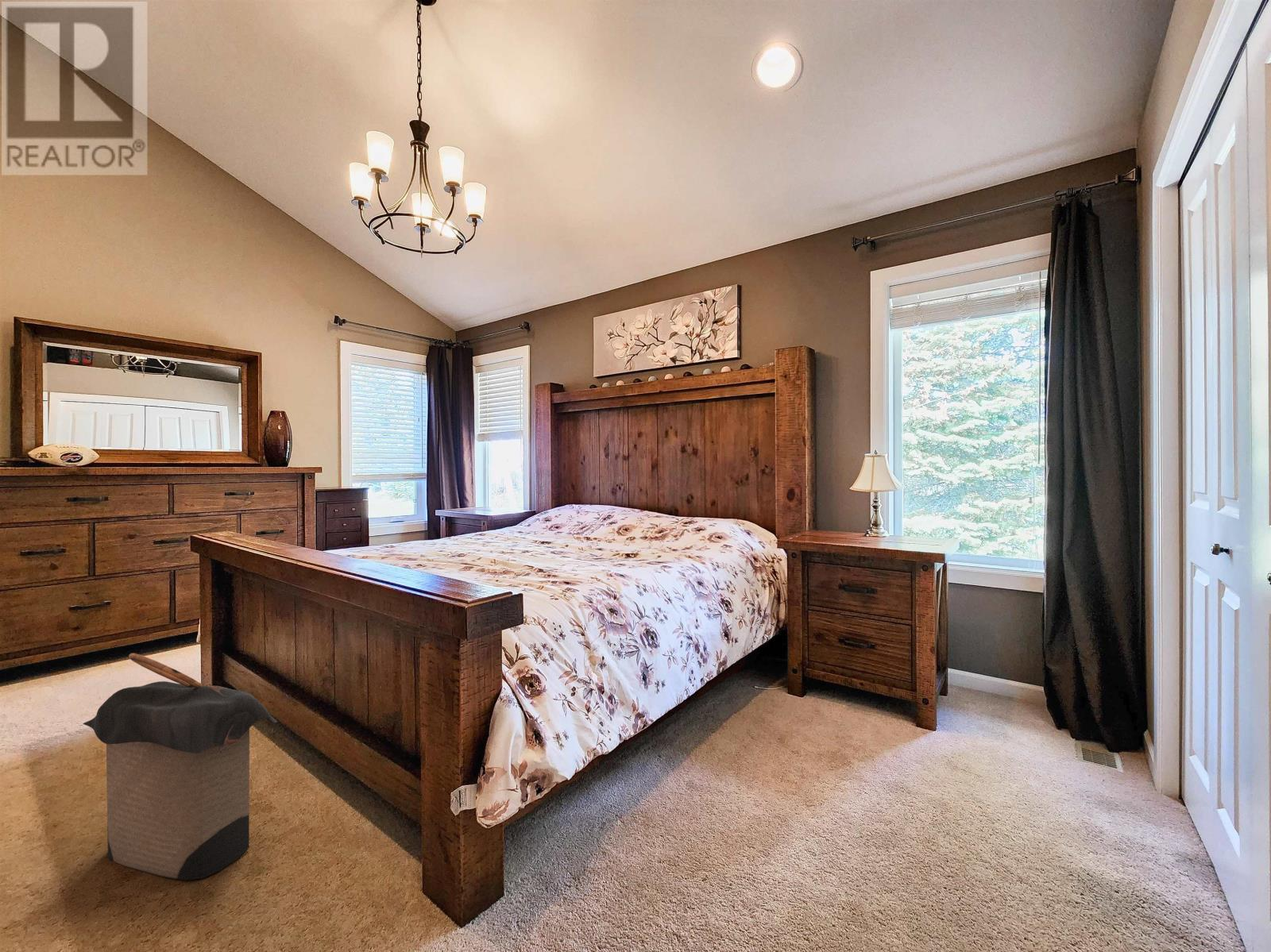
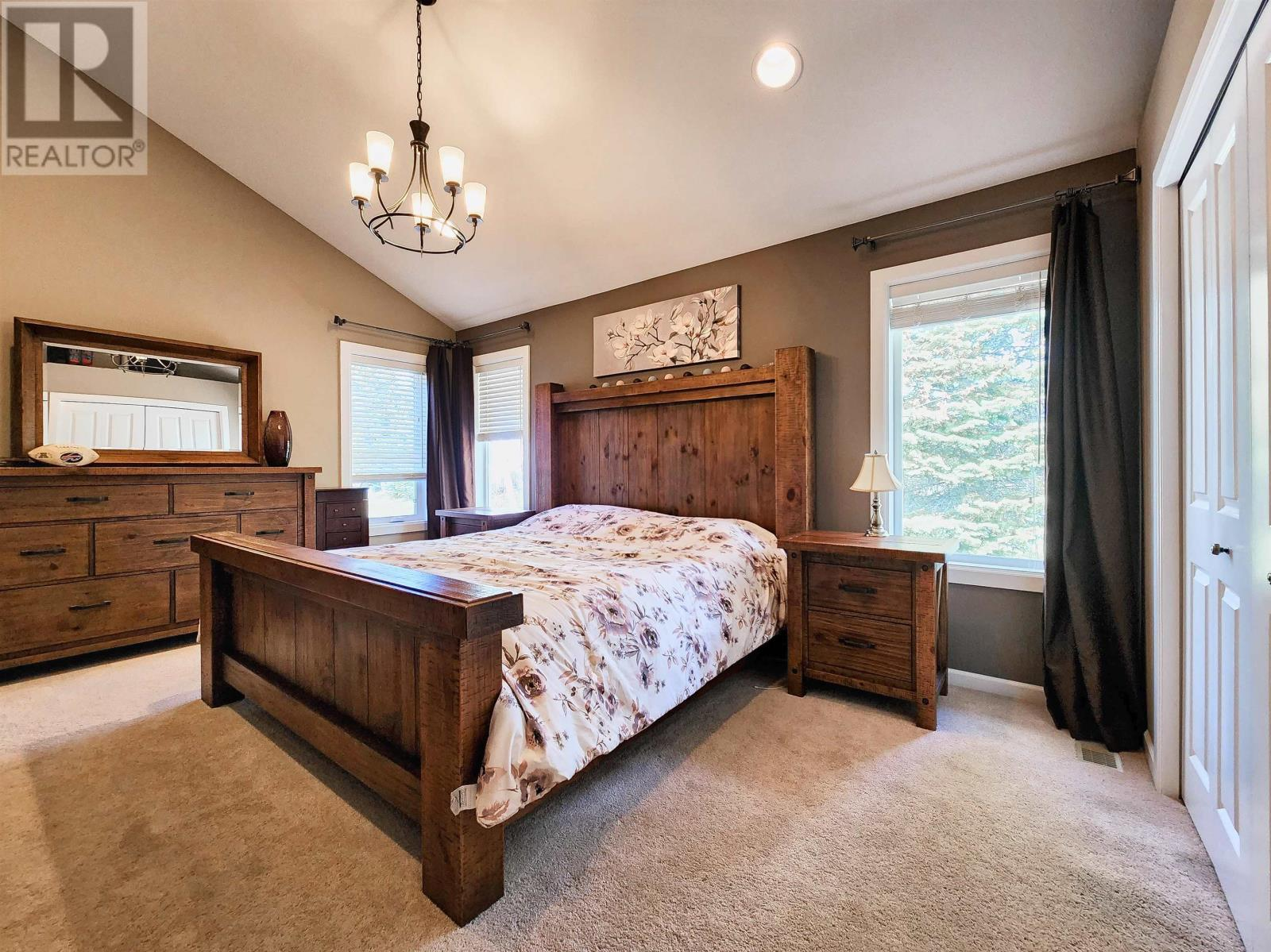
- laundry hamper (185, 748)
